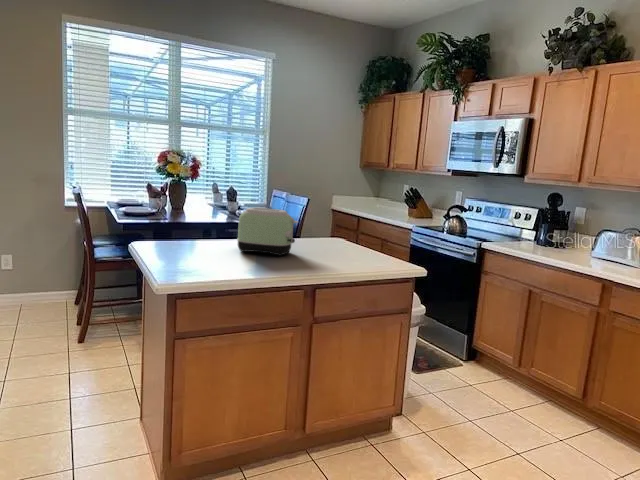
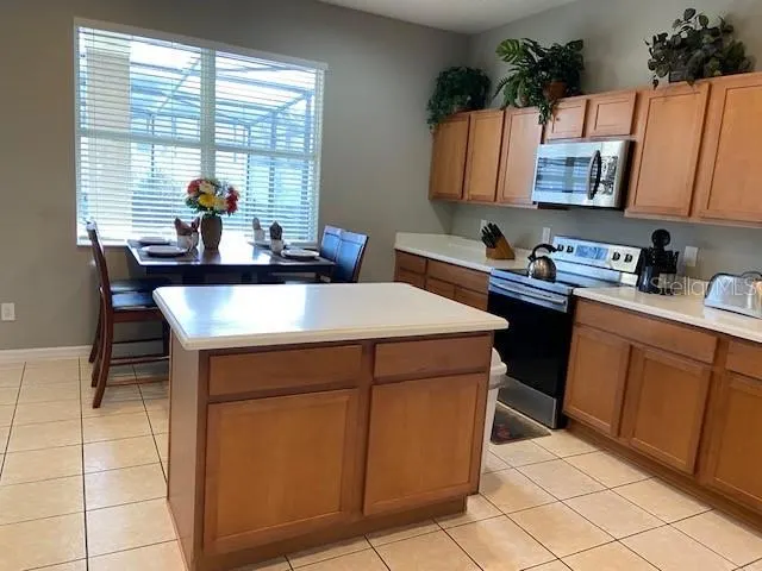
- toaster (267, 231)
